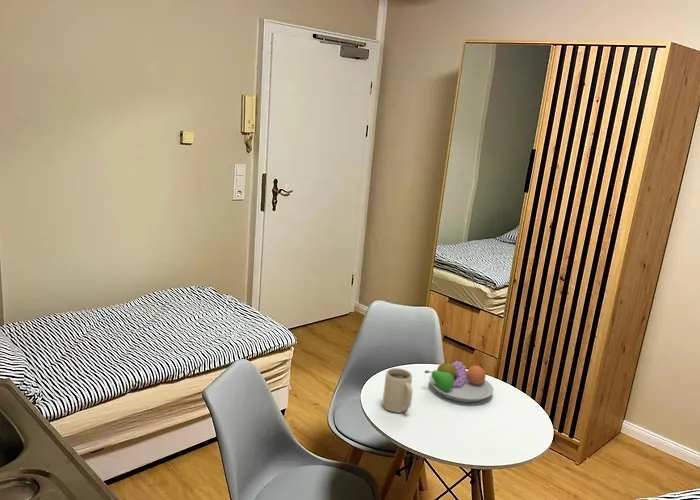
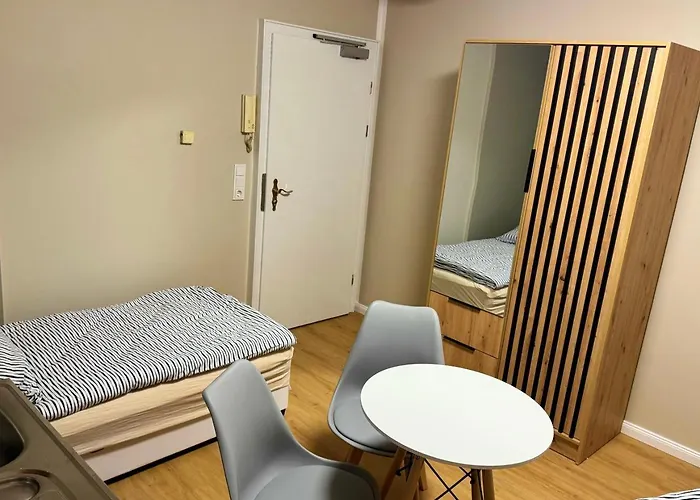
- mug (399, 391)
- fruit bowl (459, 377)
